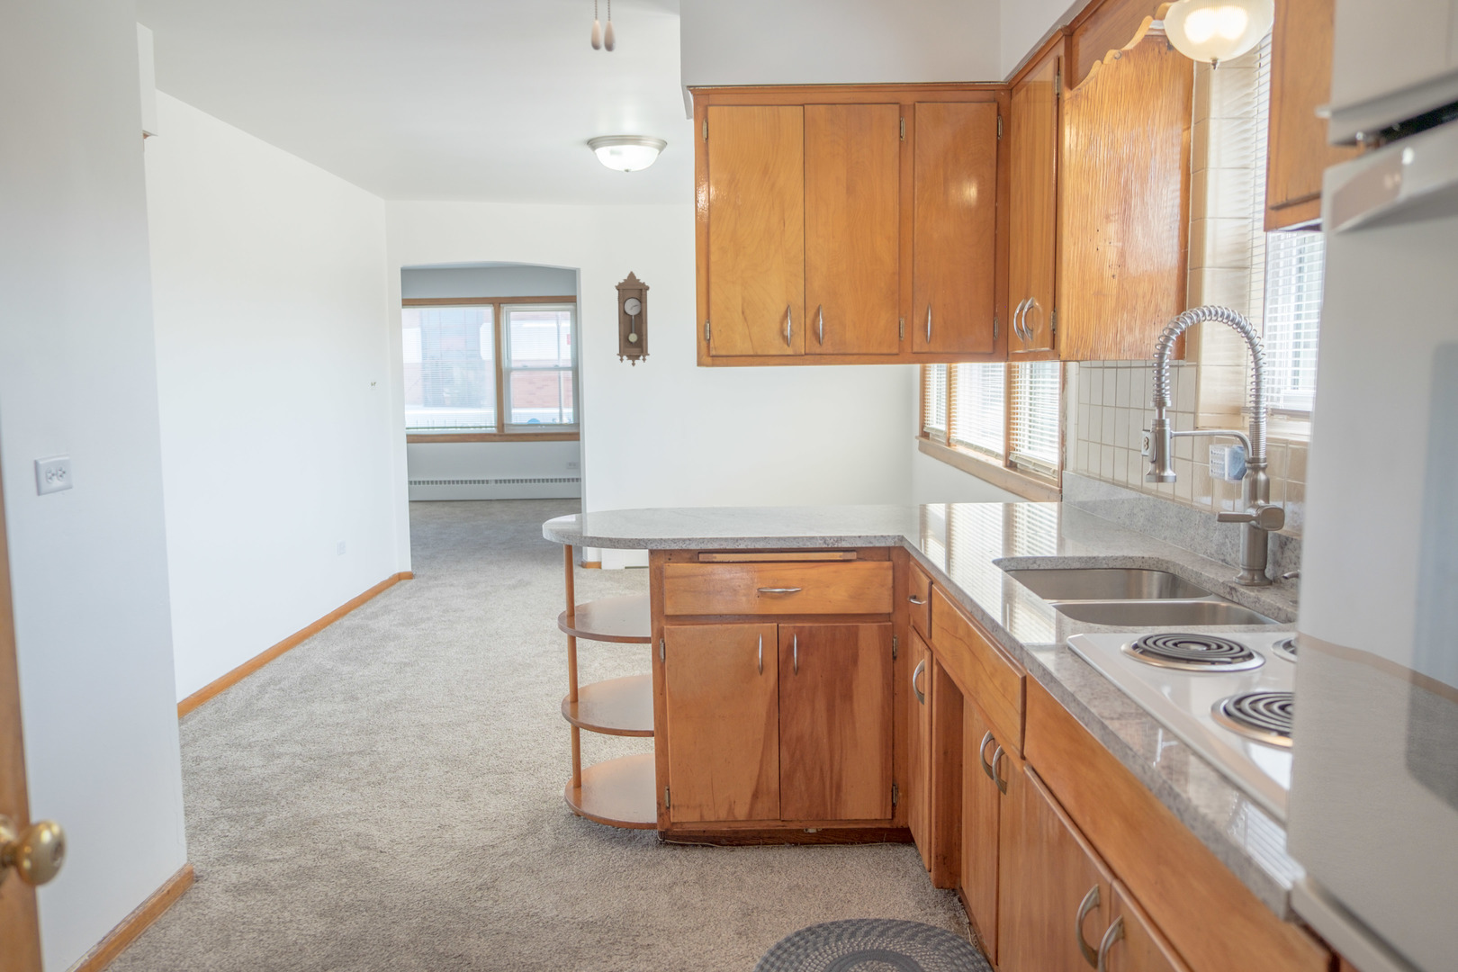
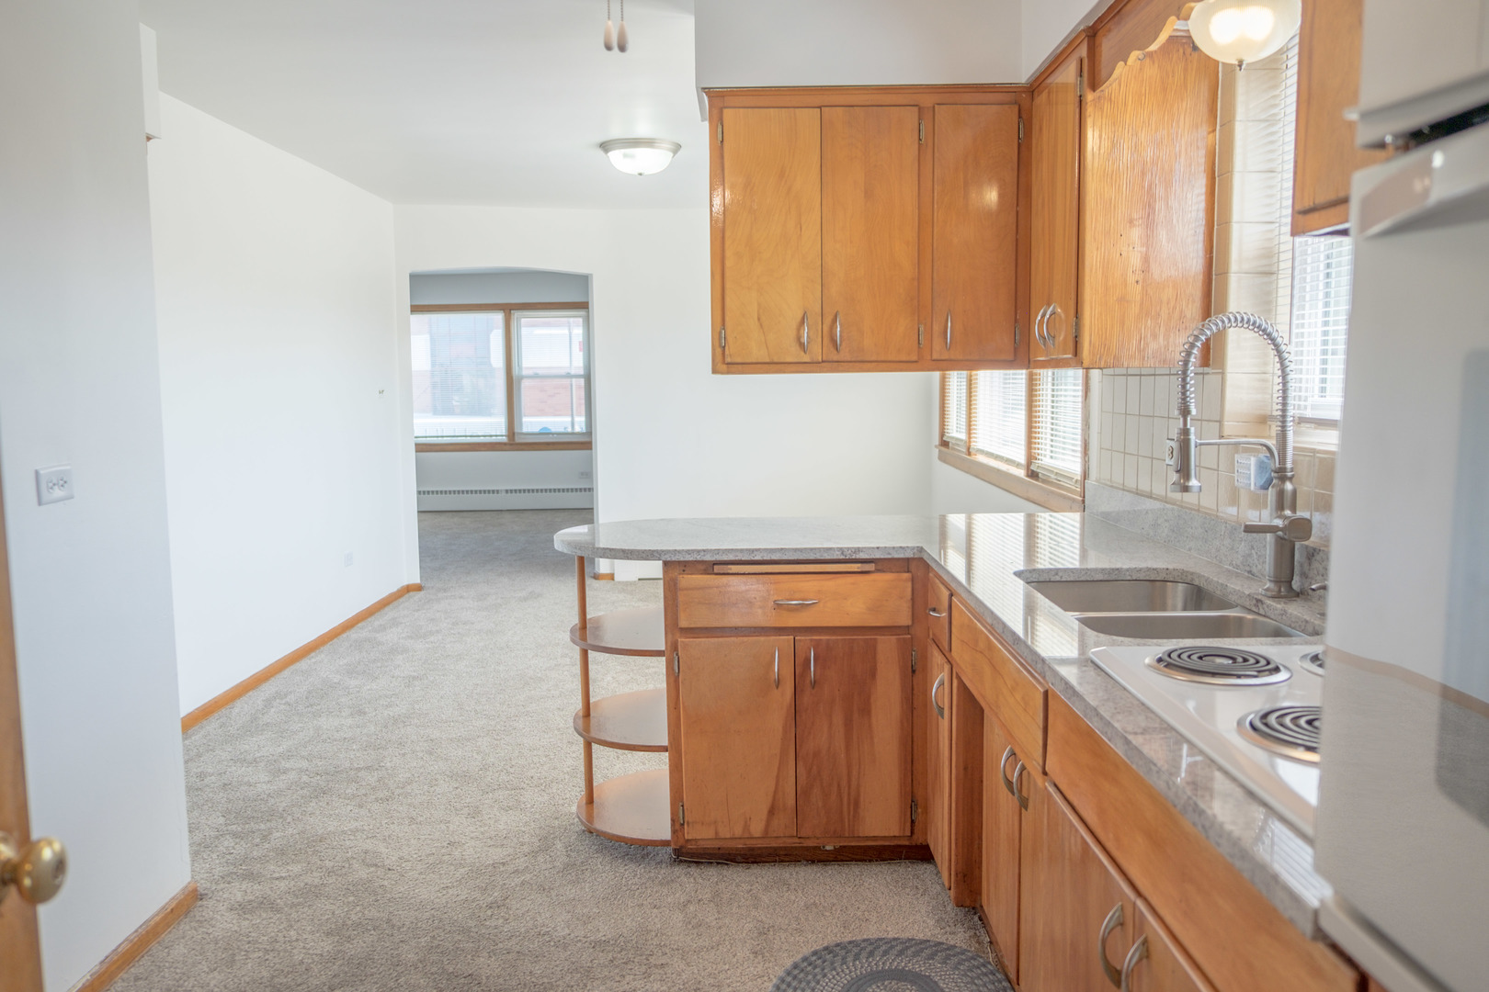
- pendulum clock (632, 320)
